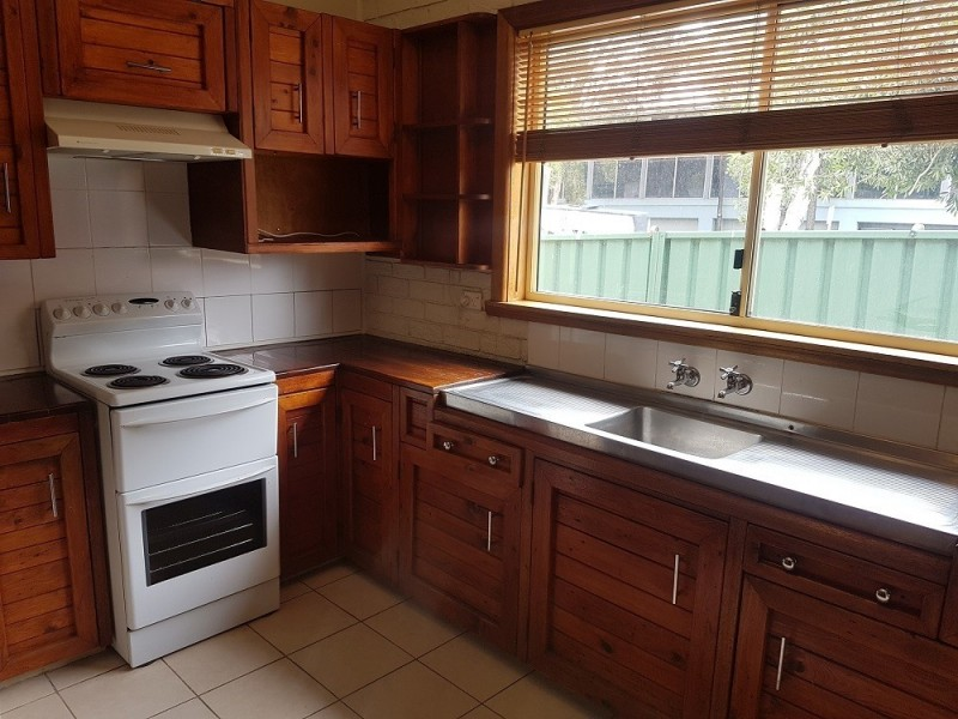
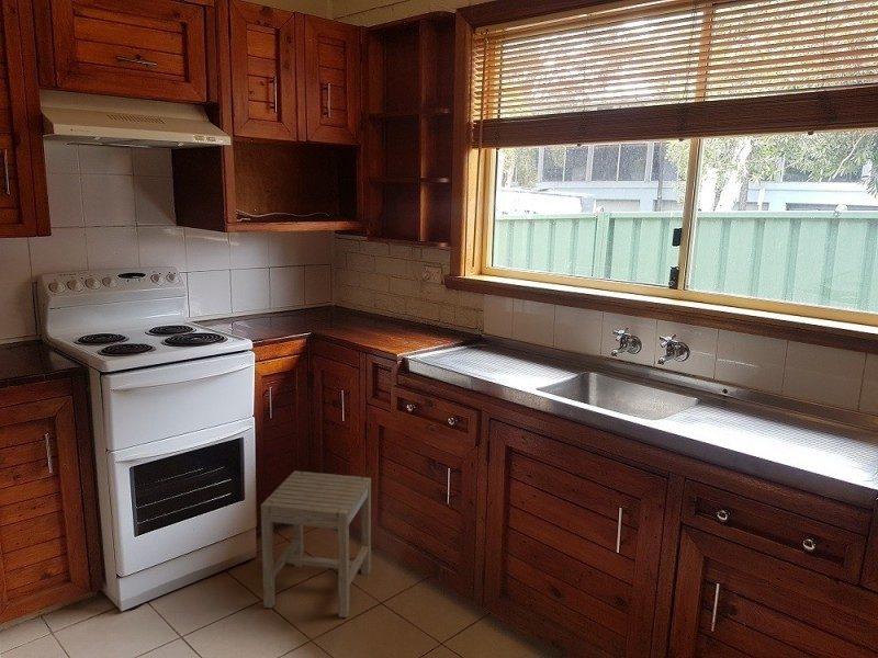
+ stool (318, 526)
